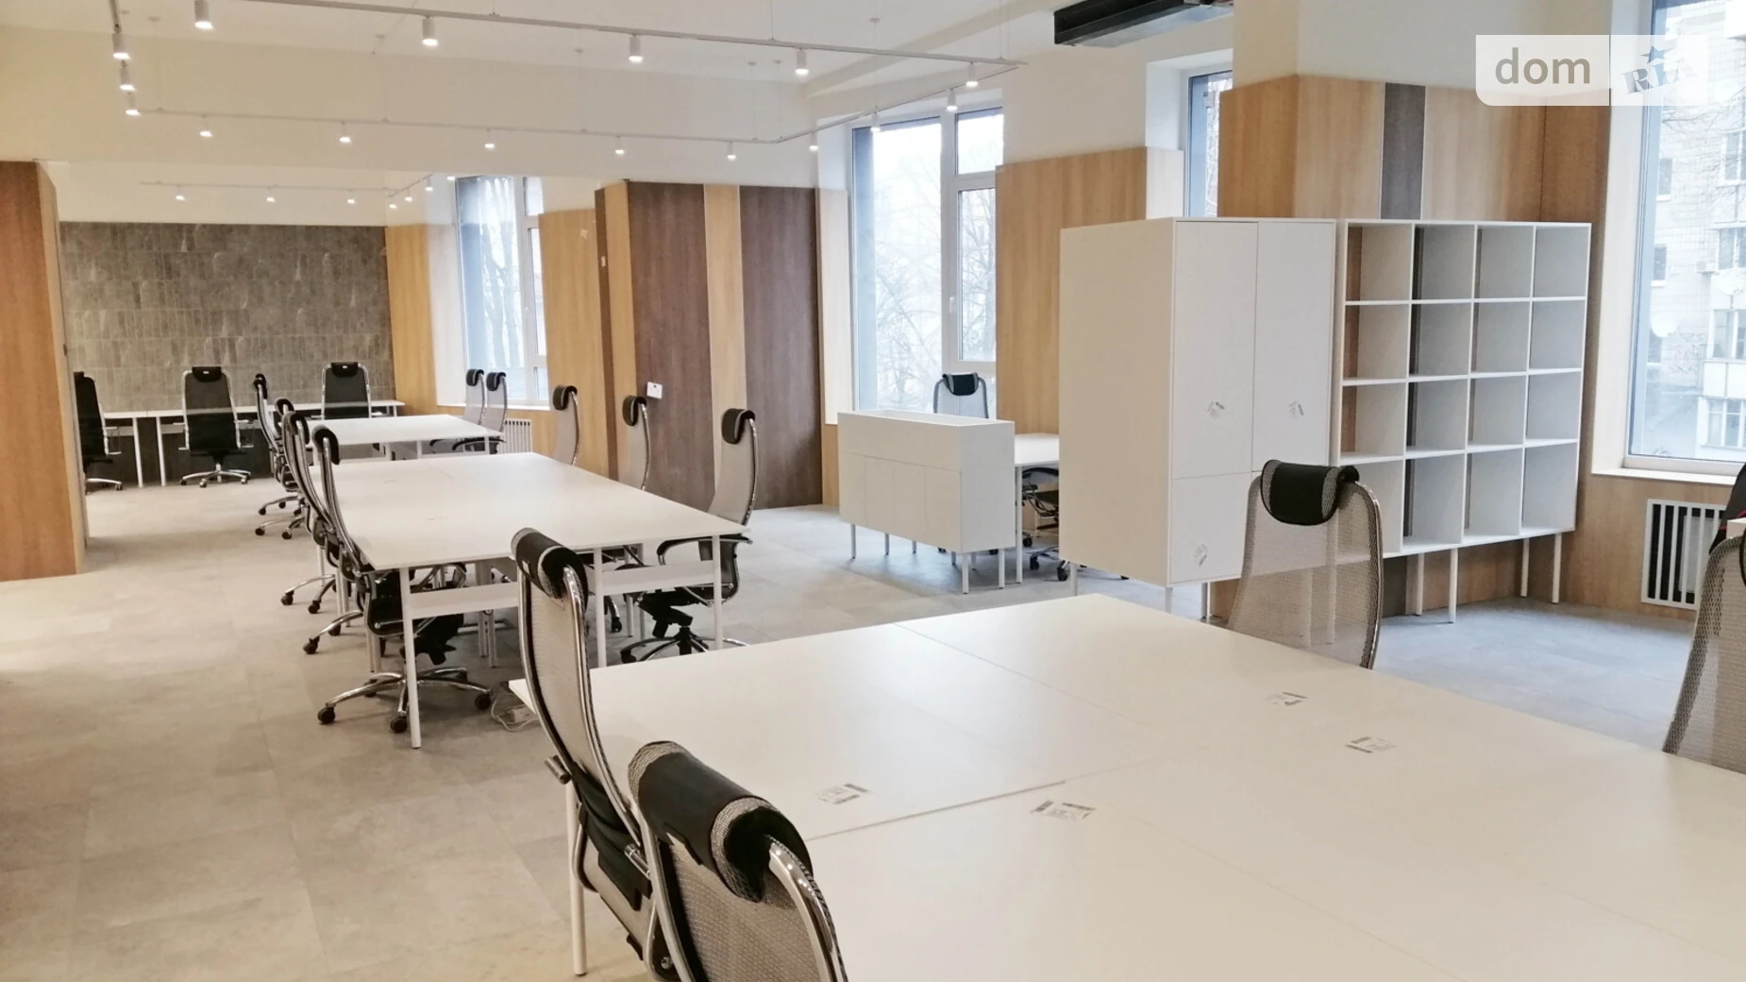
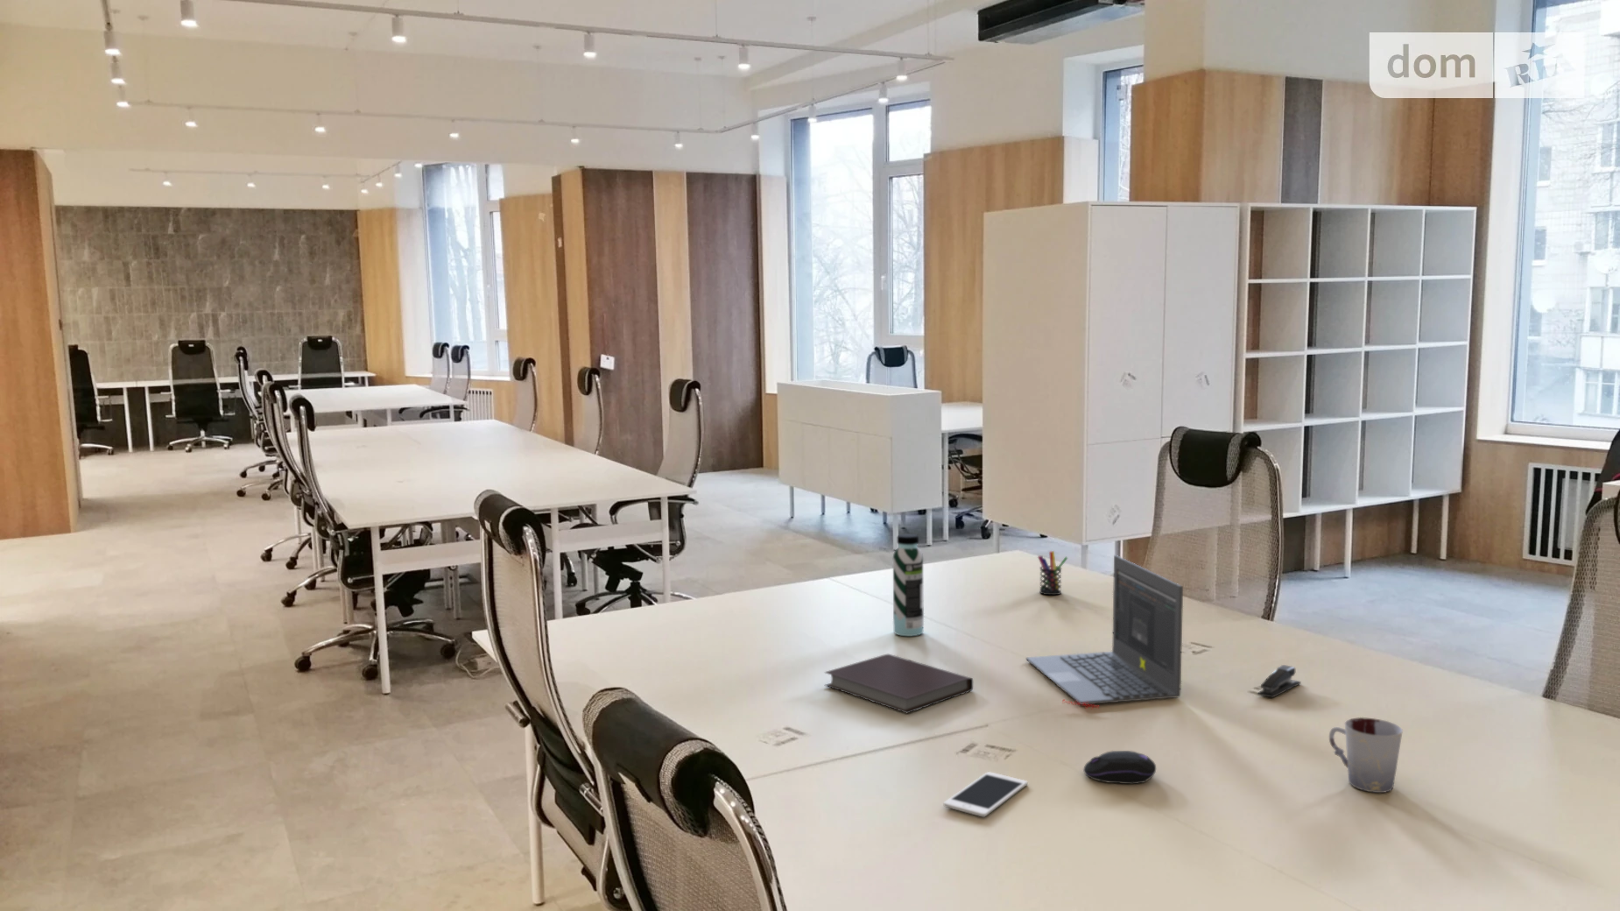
+ computer mouse (1119, 764)
+ cup (1362, 752)
+ water bottle (908, 584)
+ pen holder (1053, 571)
+ notebook (898, 681)
+ stapler (1278, 680)
+ cell phone (986, 793)
+ laptop (1113, 628)
